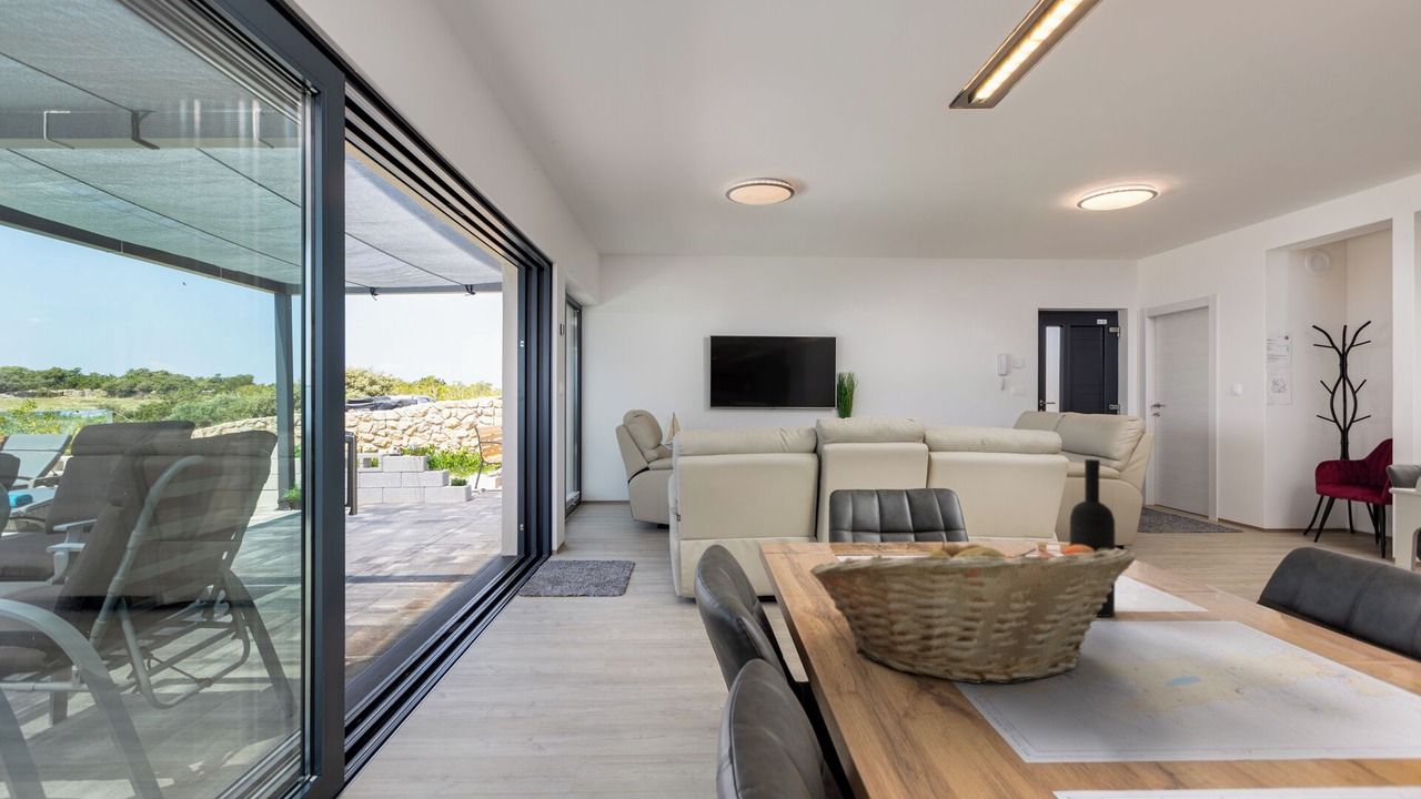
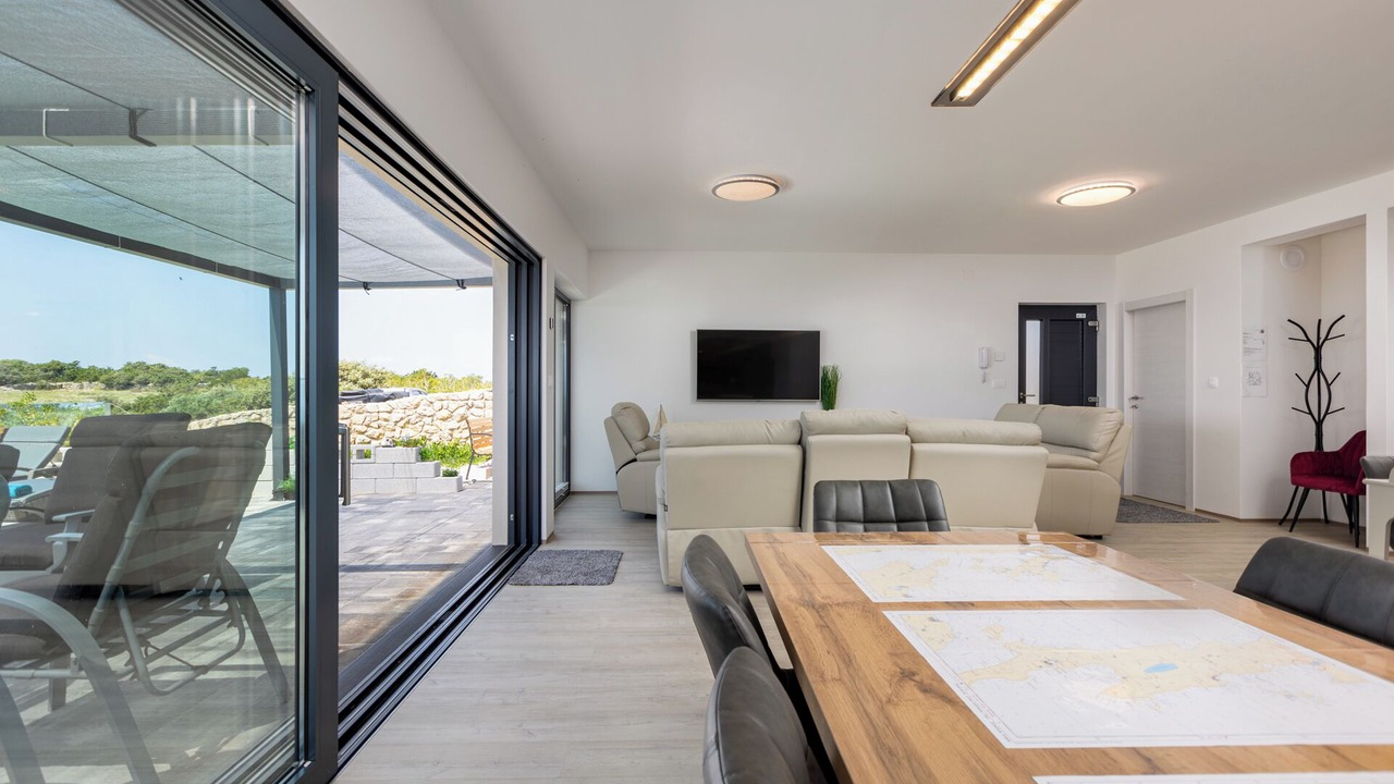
- wine bottle (1091, 535)
- fruit basket (963, 588)
